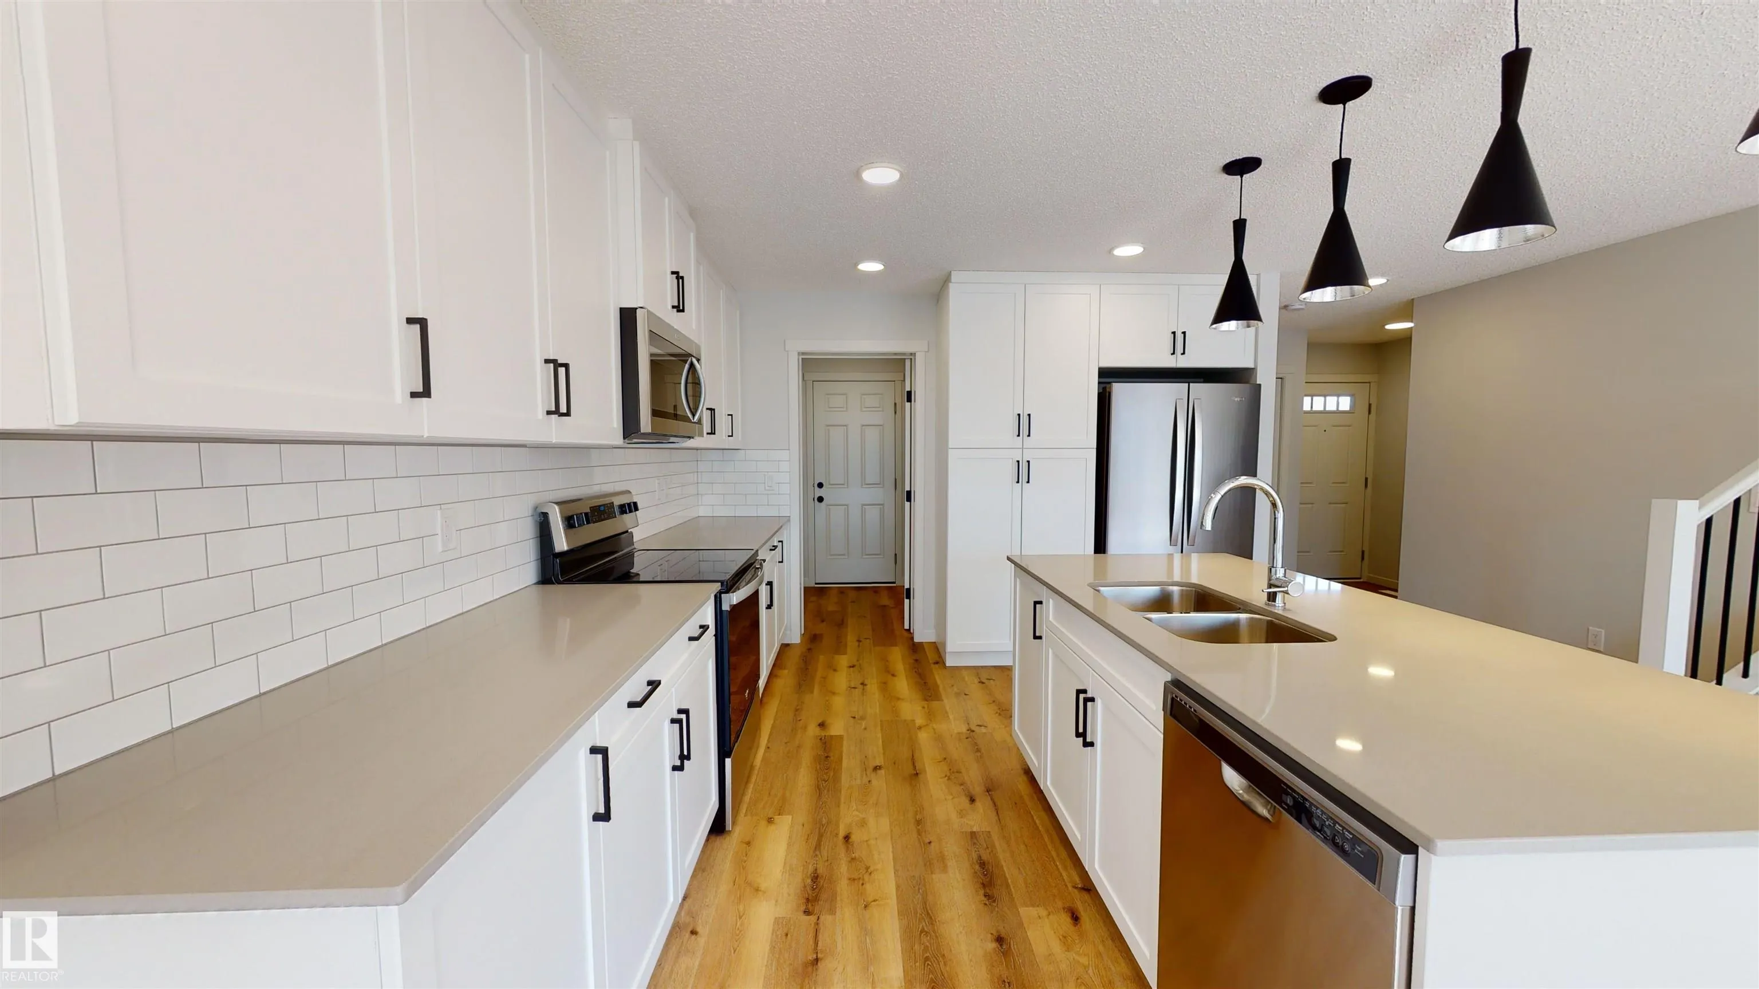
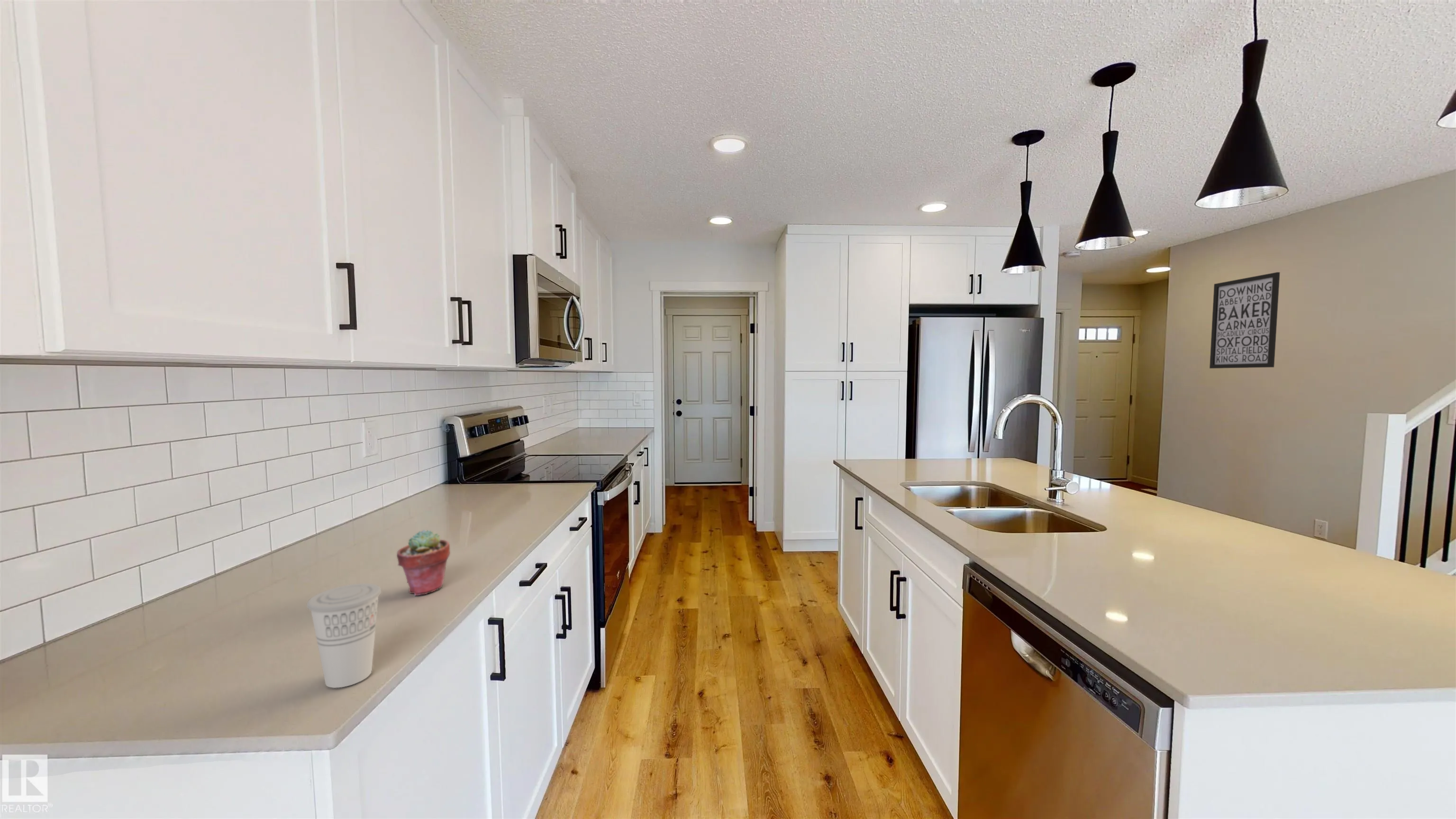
+ potted succulent (425, 559)
+ cup (347, 635)
+ wall art (1242, 323)
